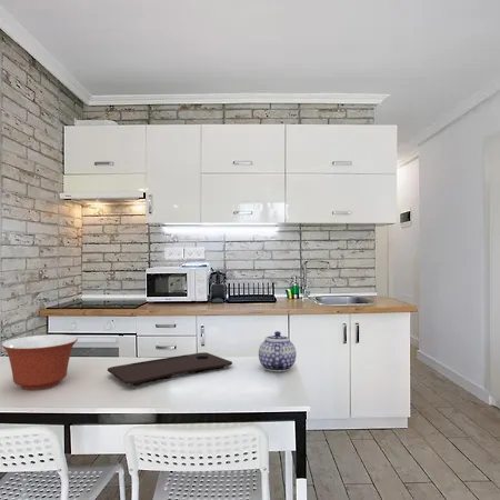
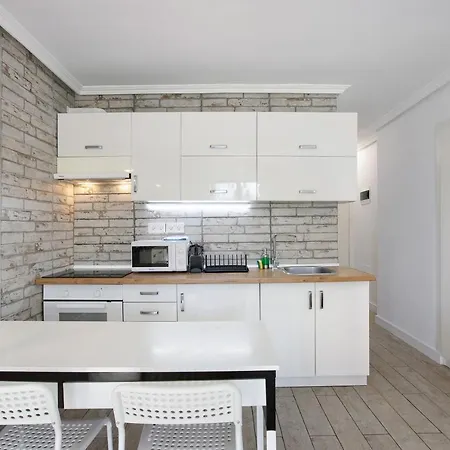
- mixing bowl (40, 362)
- cutting board (171, 368)
- teapot (277, 349)
